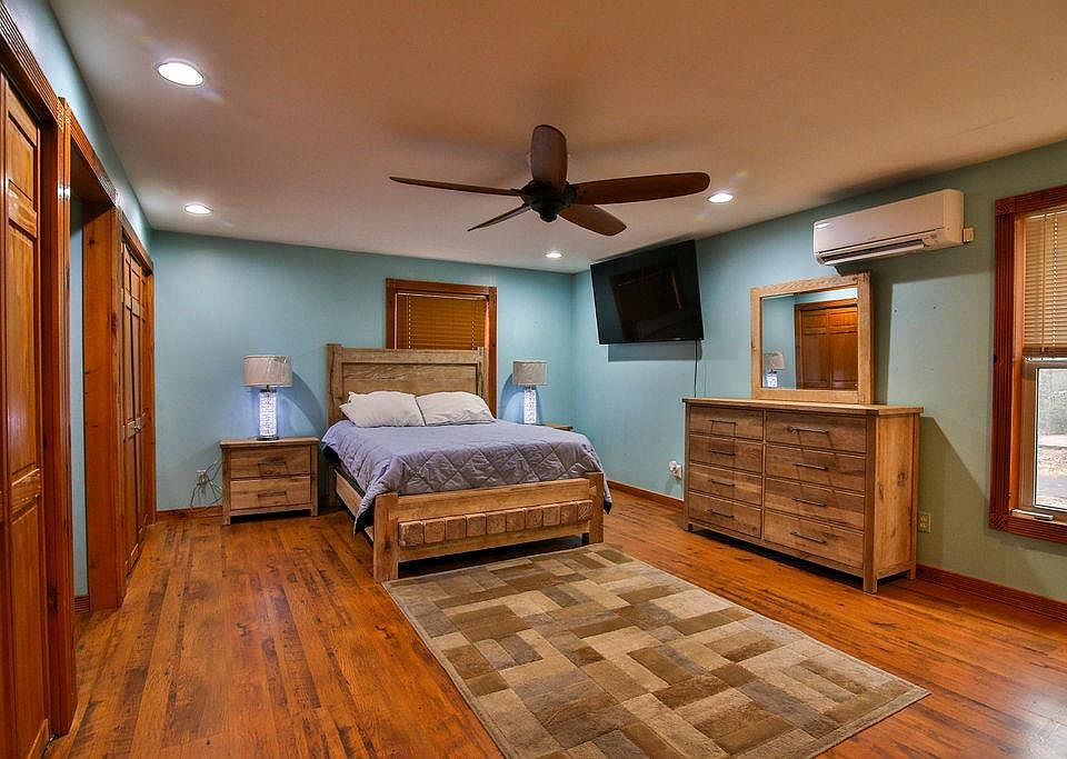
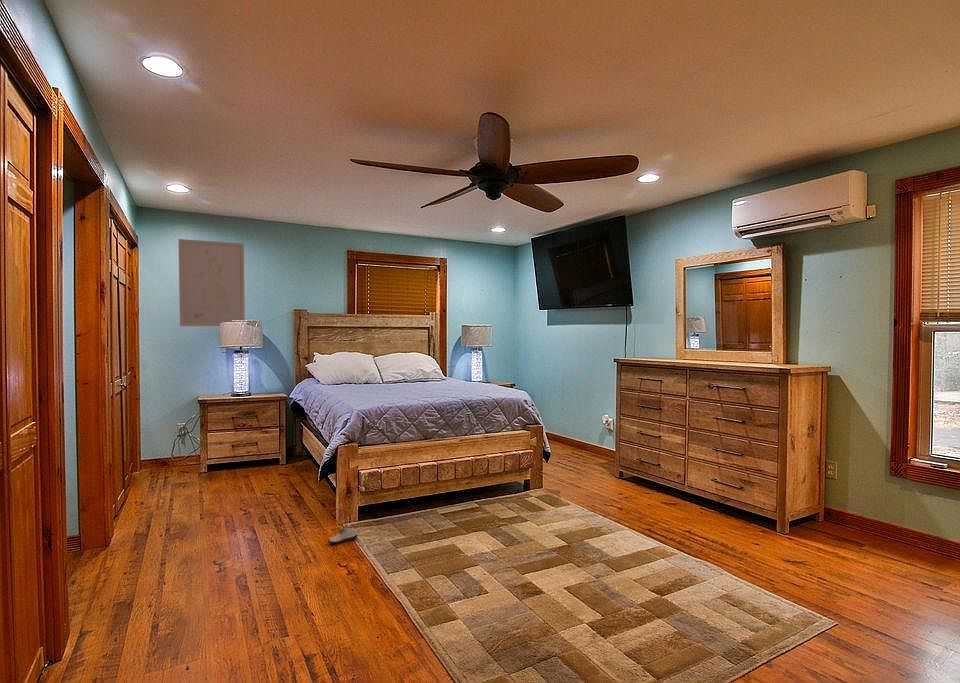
+ shoe (342, 533)
+ wall art (212, 283)
